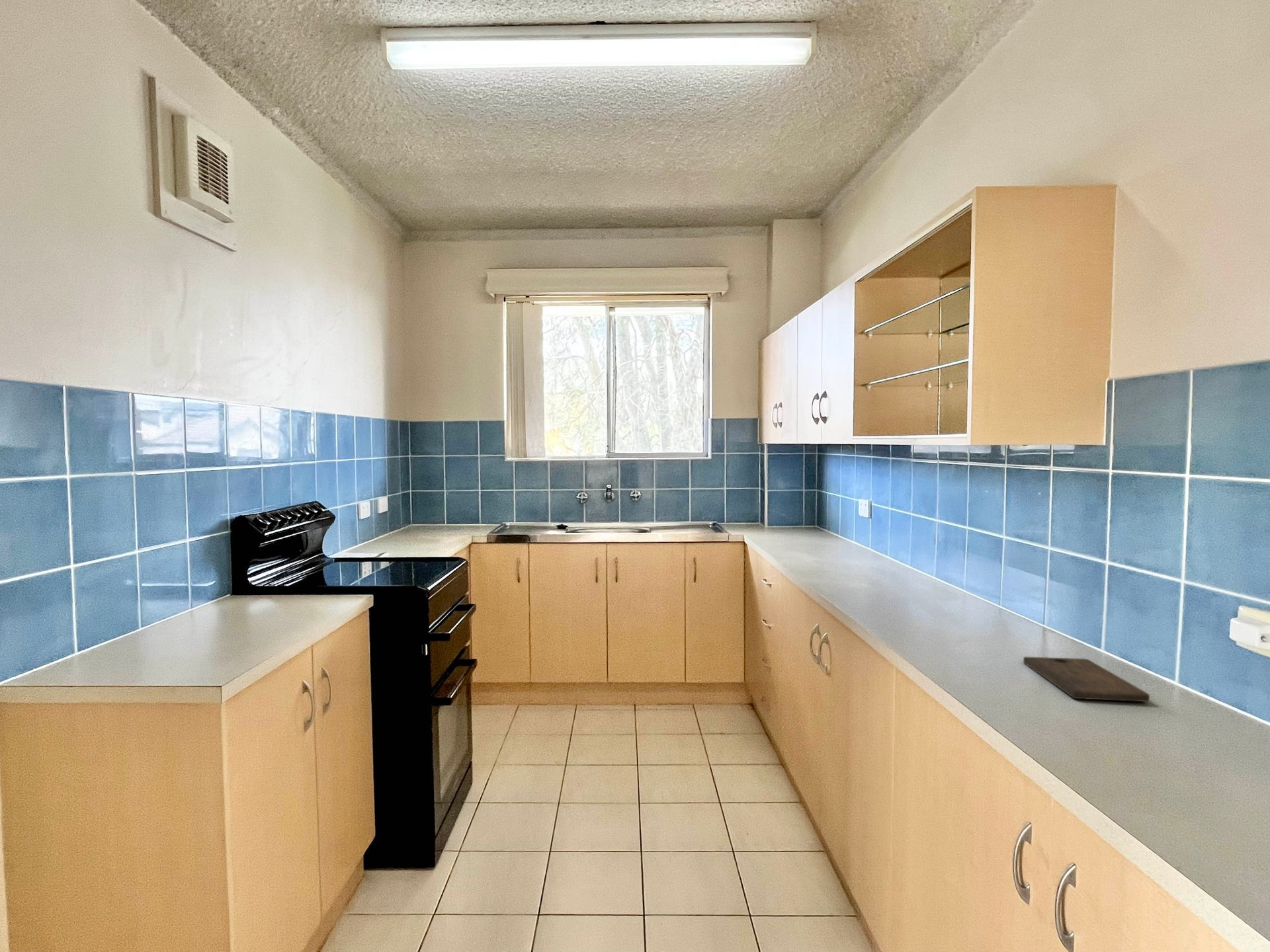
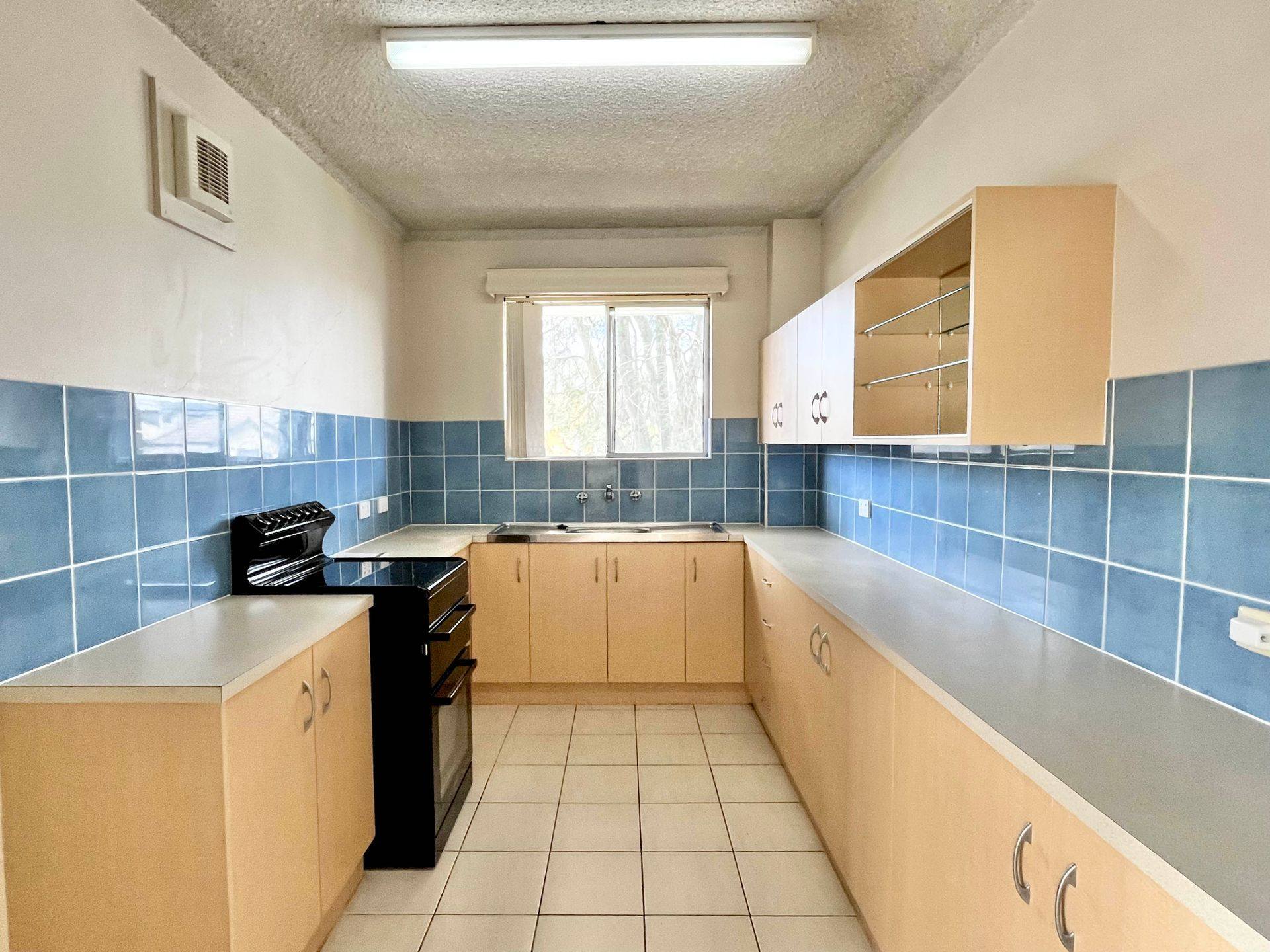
- cutting board (1081, 677)
